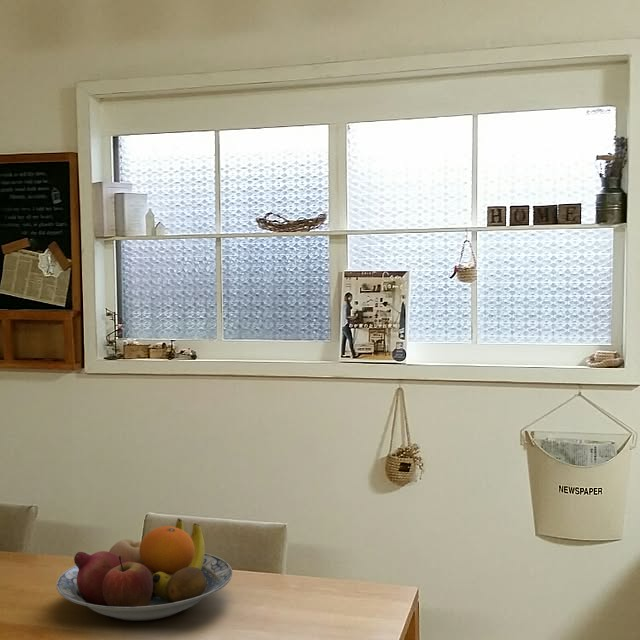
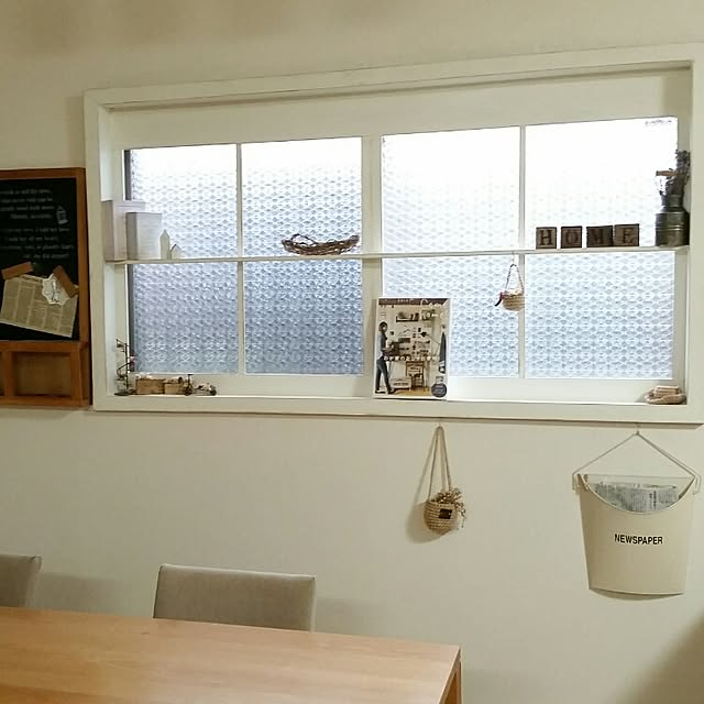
- fruit bowl (146, 568)
